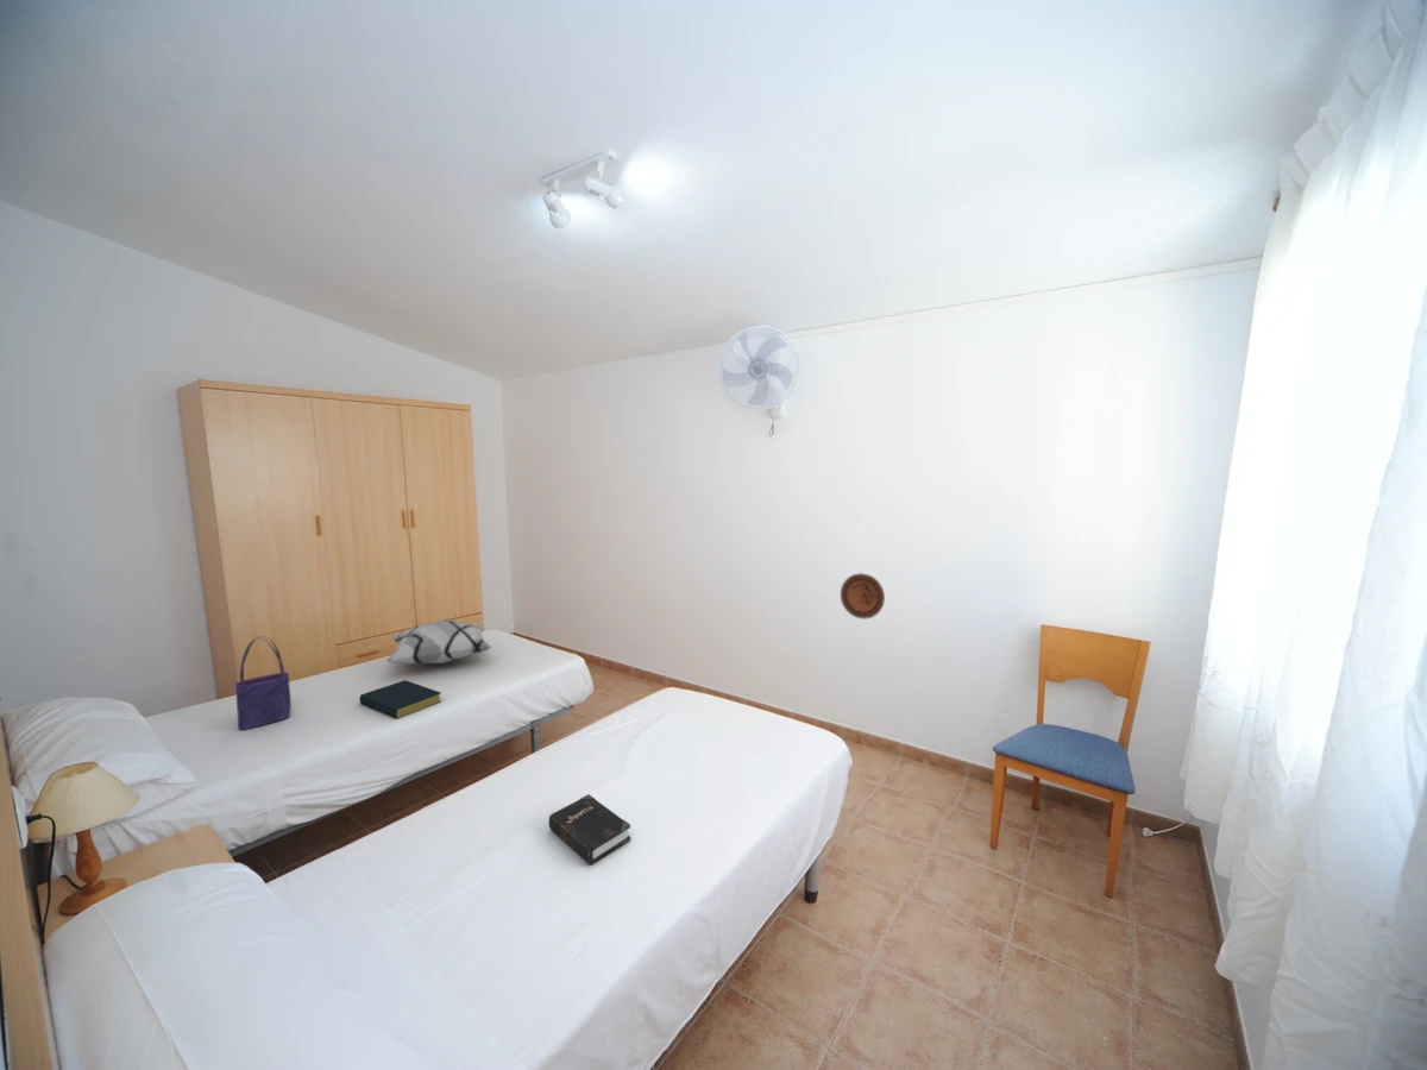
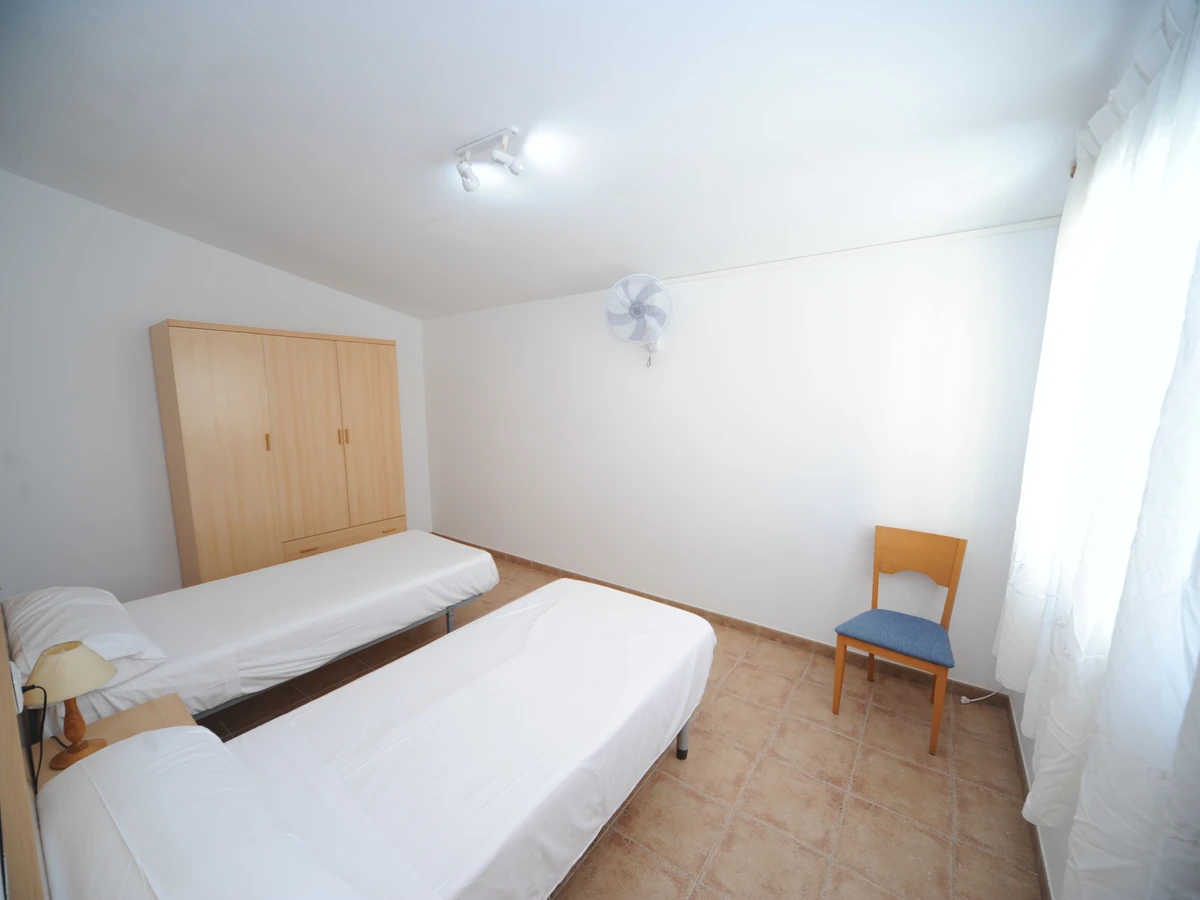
- decorative pillow (440, 641)
- decorative plate (861, 596)
- hardback book (589, 826)
- tote bag (262, 680)
- hardback book (401, 698)
